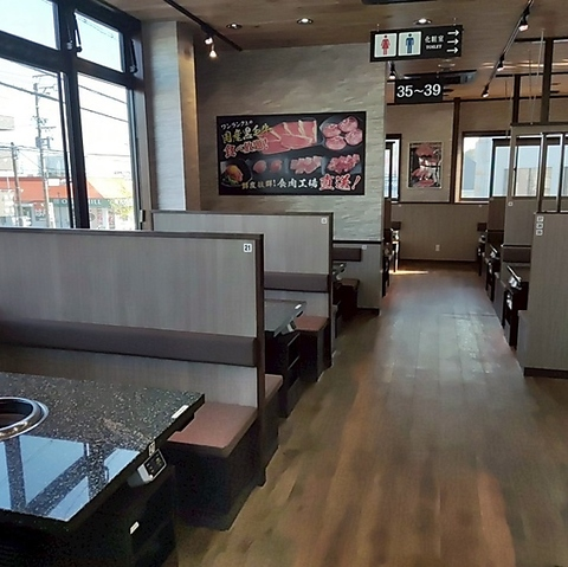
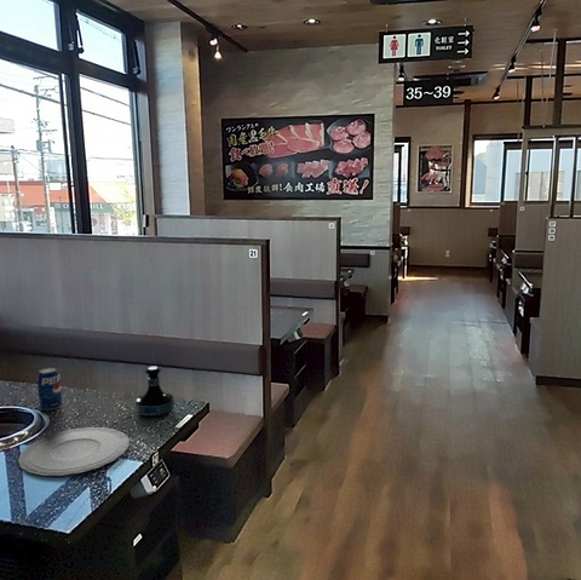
+ beverage can (48, 389)
+ tequila bottle (154, 389)
+ plate (75, 449)
